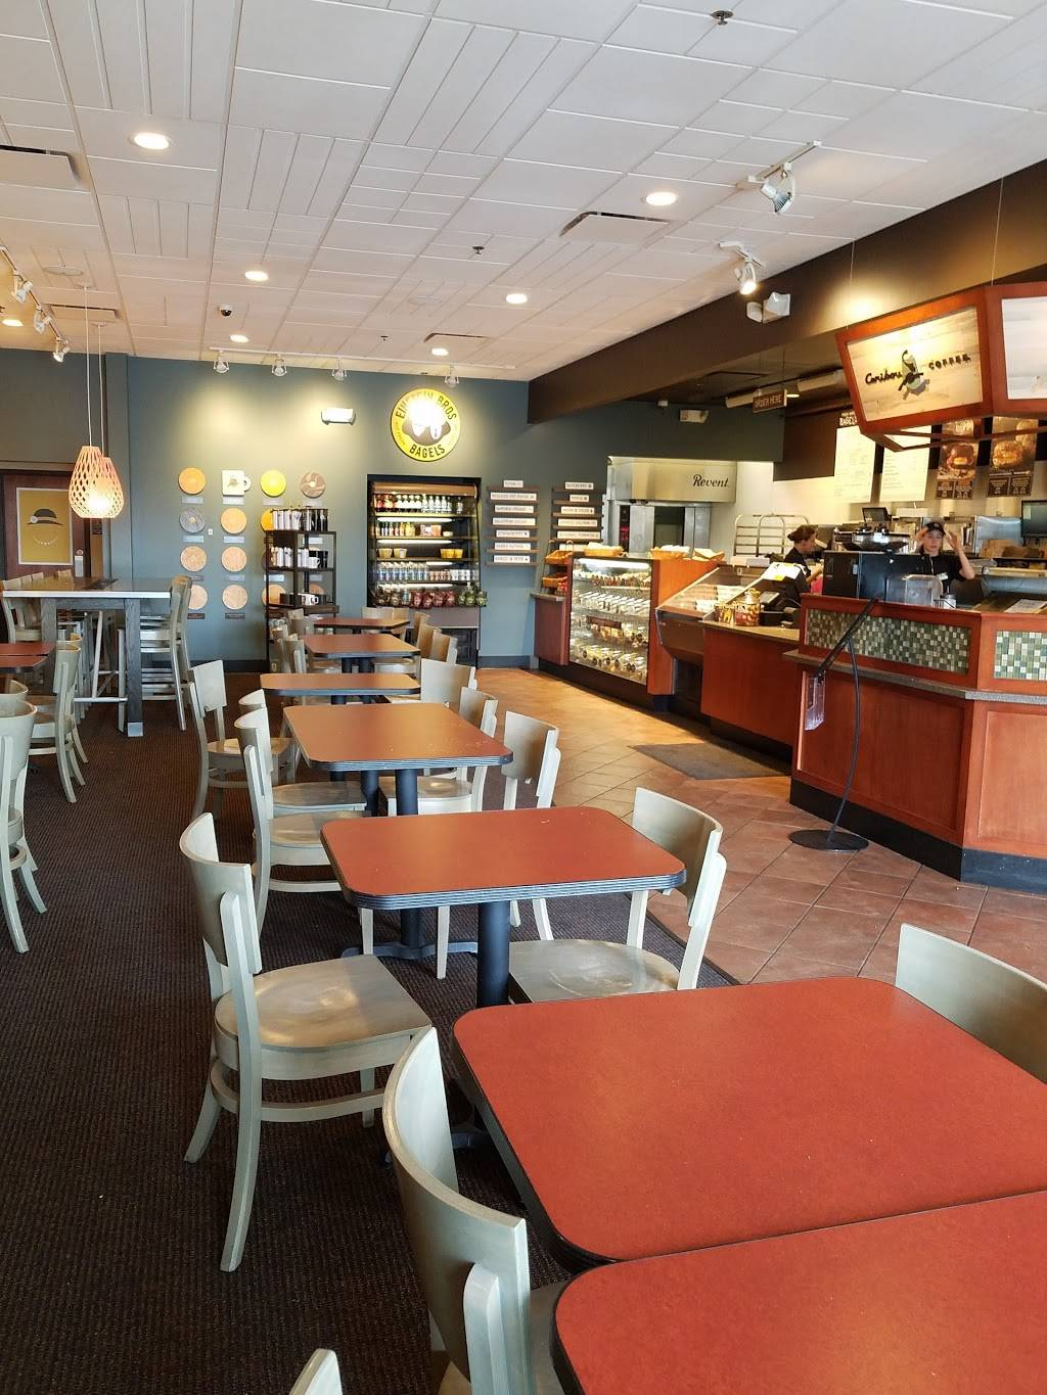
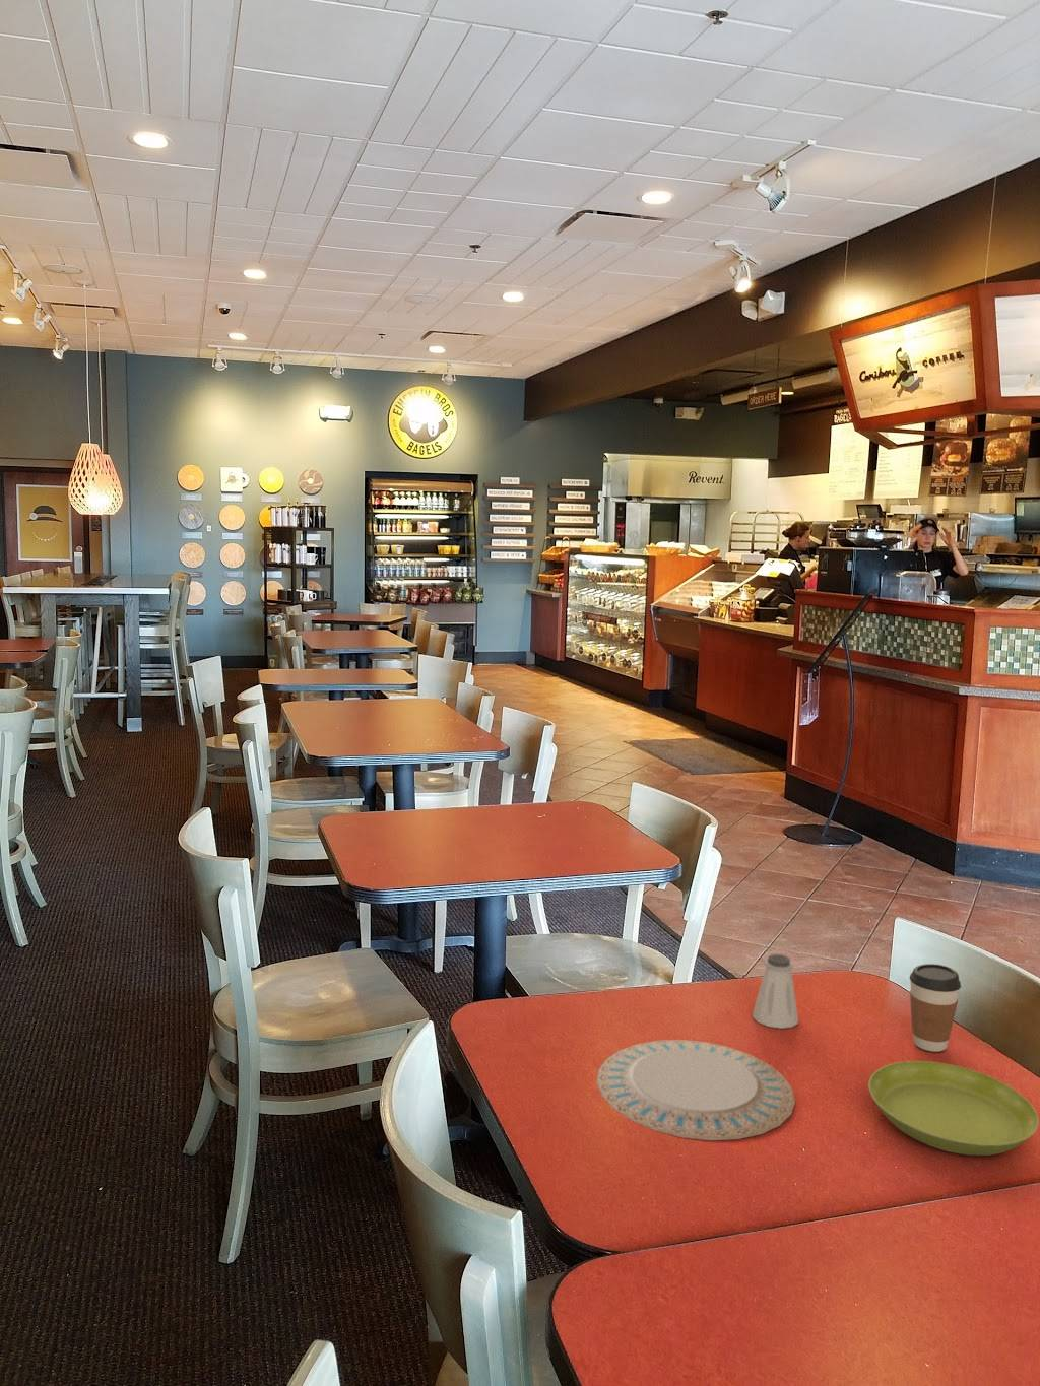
+ coffee cup (932, 1008)
+ saltshaker (777, 988)
+ saucer (949, 1110)
+ chinaware (694, 1081)
